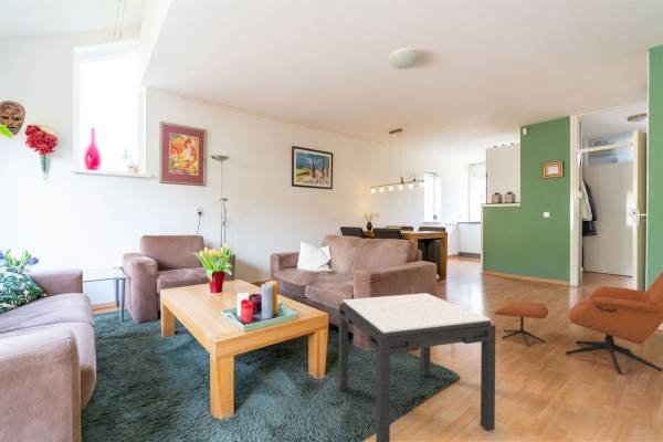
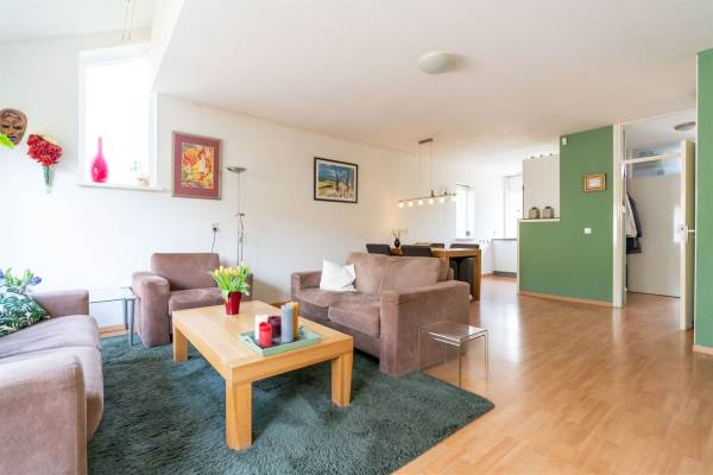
- lounge chair (579, 302)
- side table (407, 351)
